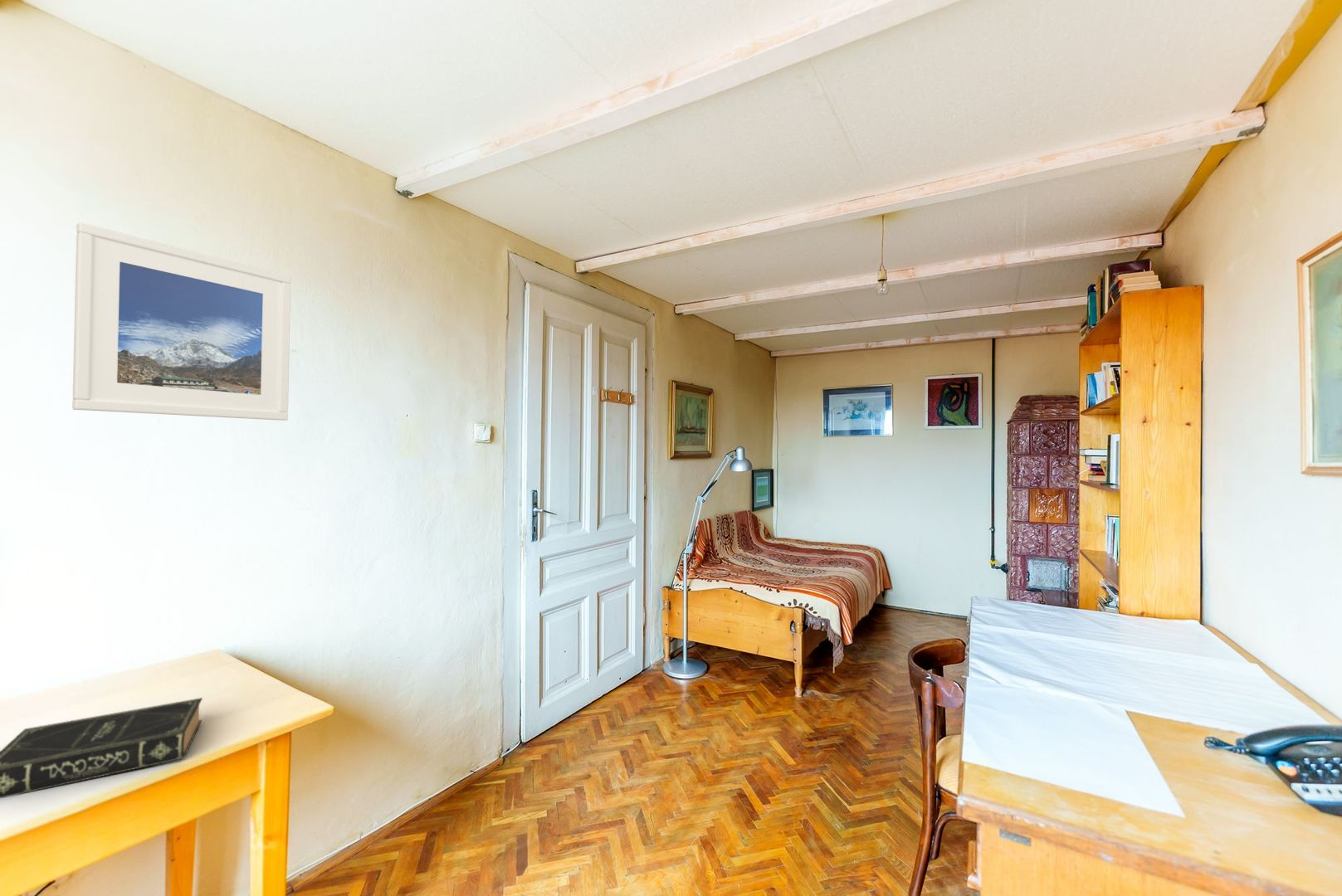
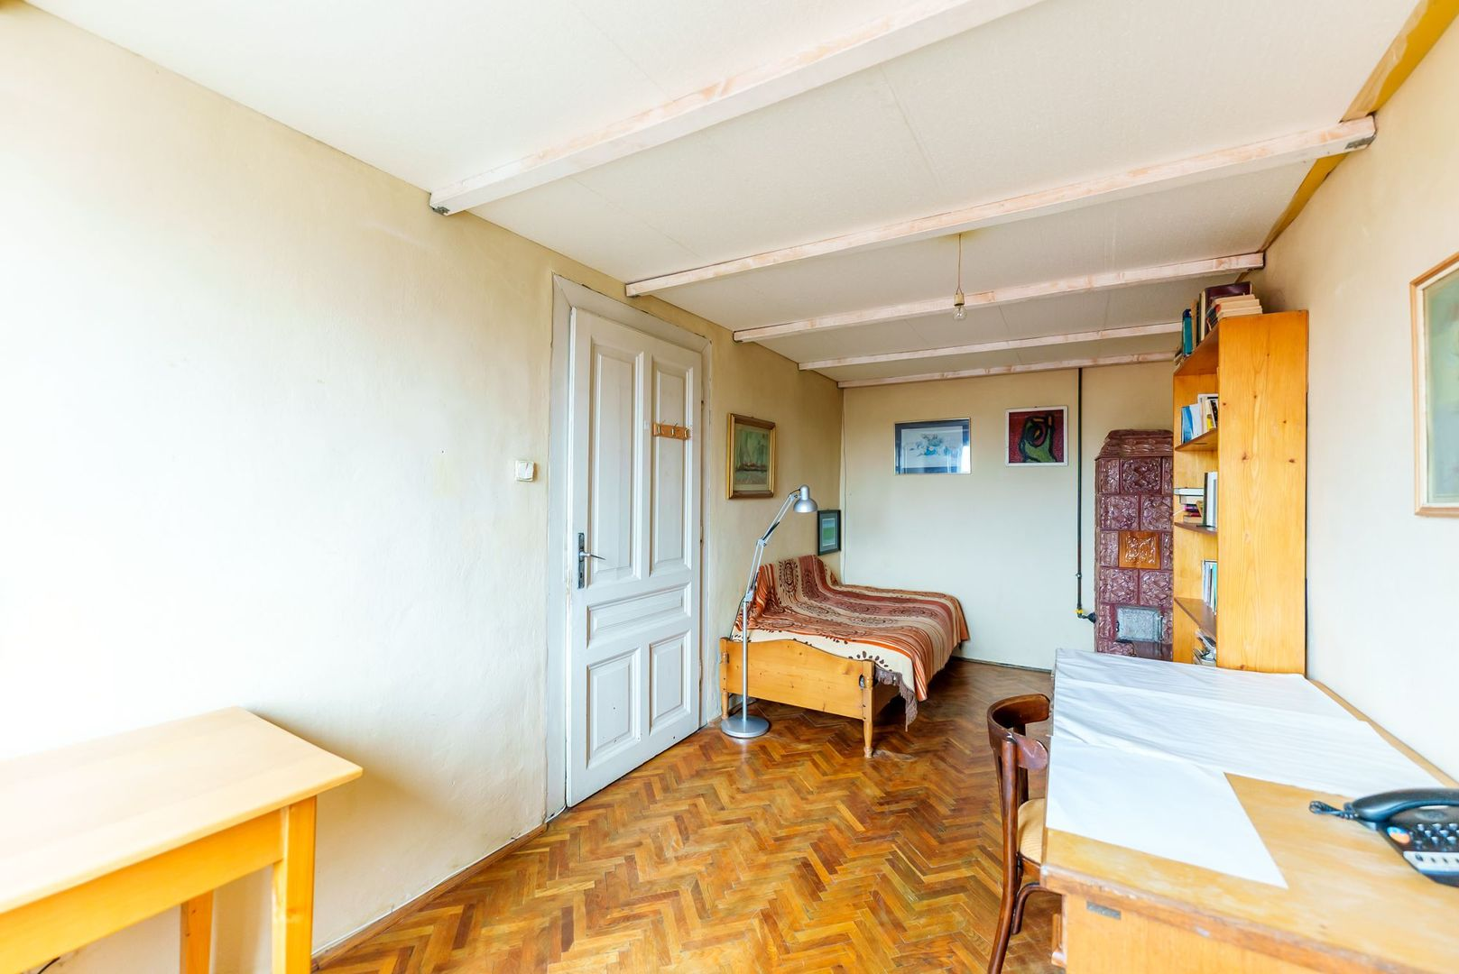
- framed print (195, 334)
- book (103, 744)
